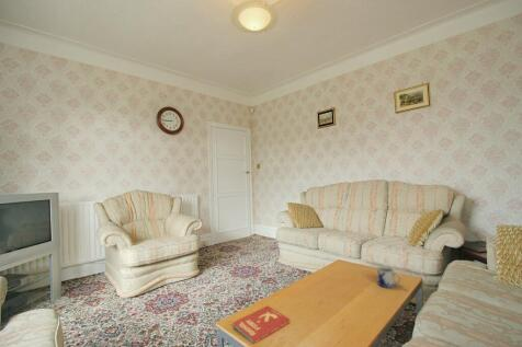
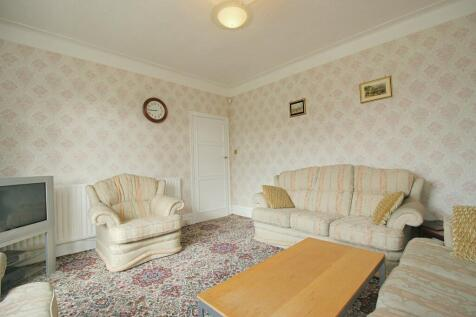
- book (261, 323)
- mug (388, 277)
